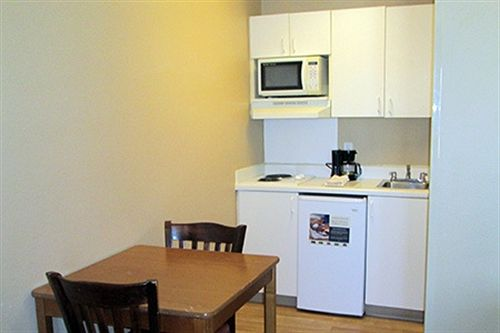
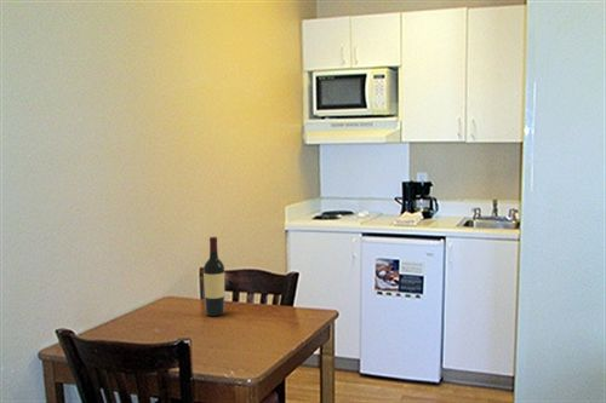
+ wine bottle (213, 275)
